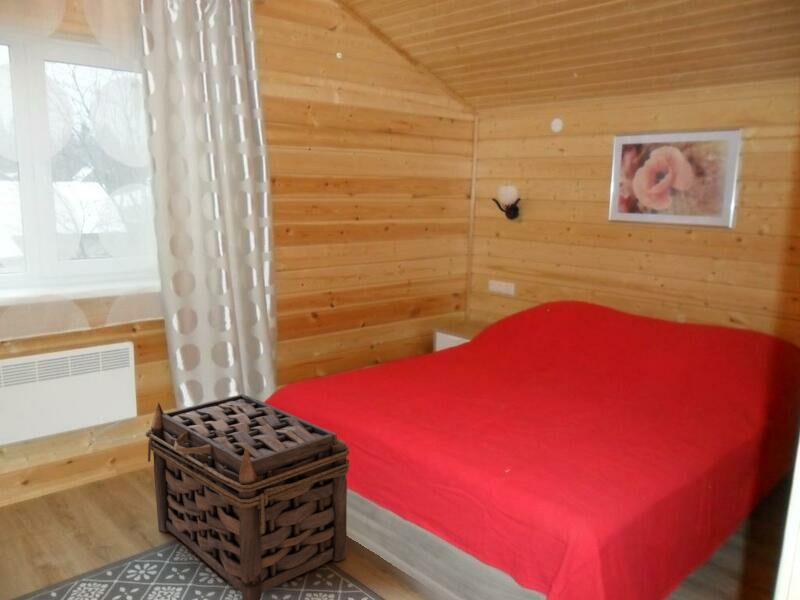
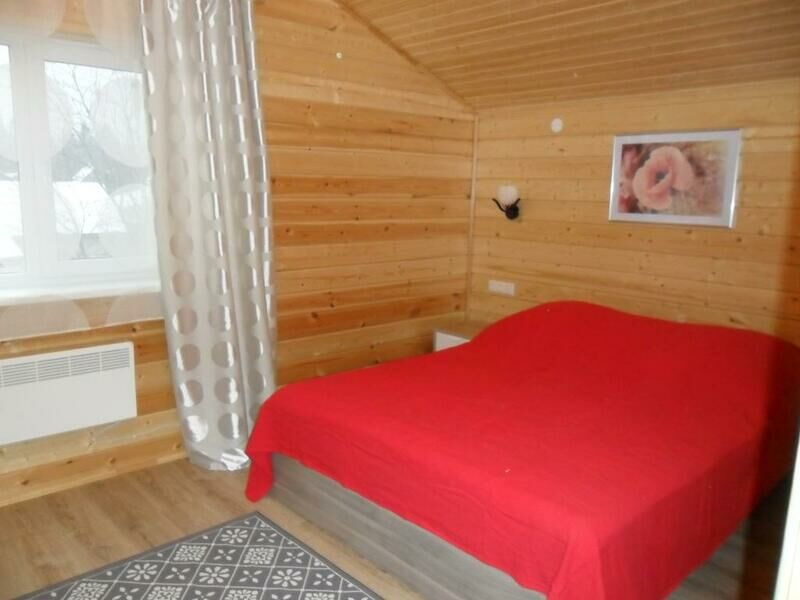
- basket (242, 479)
